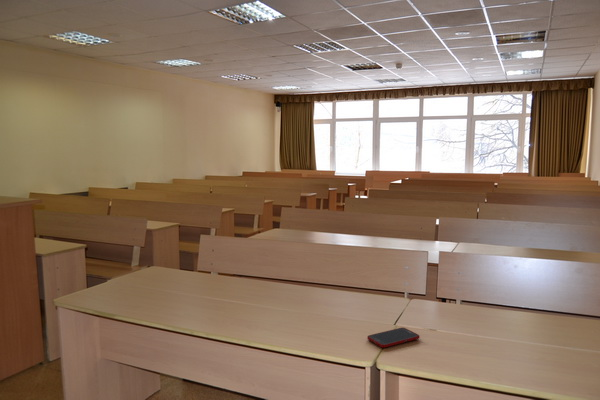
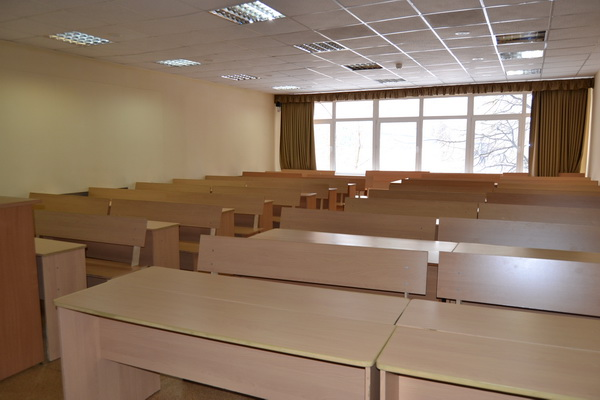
- cell phone (393, 337)
